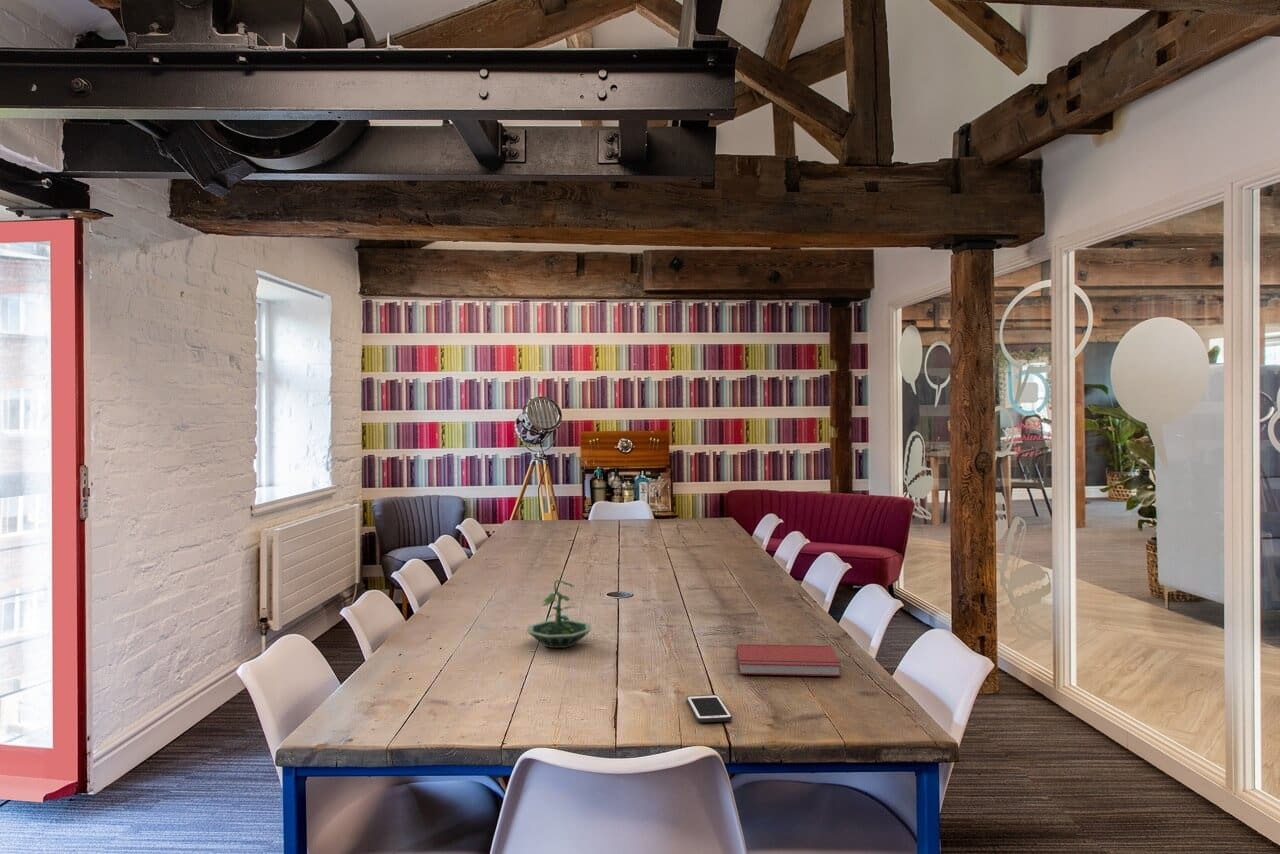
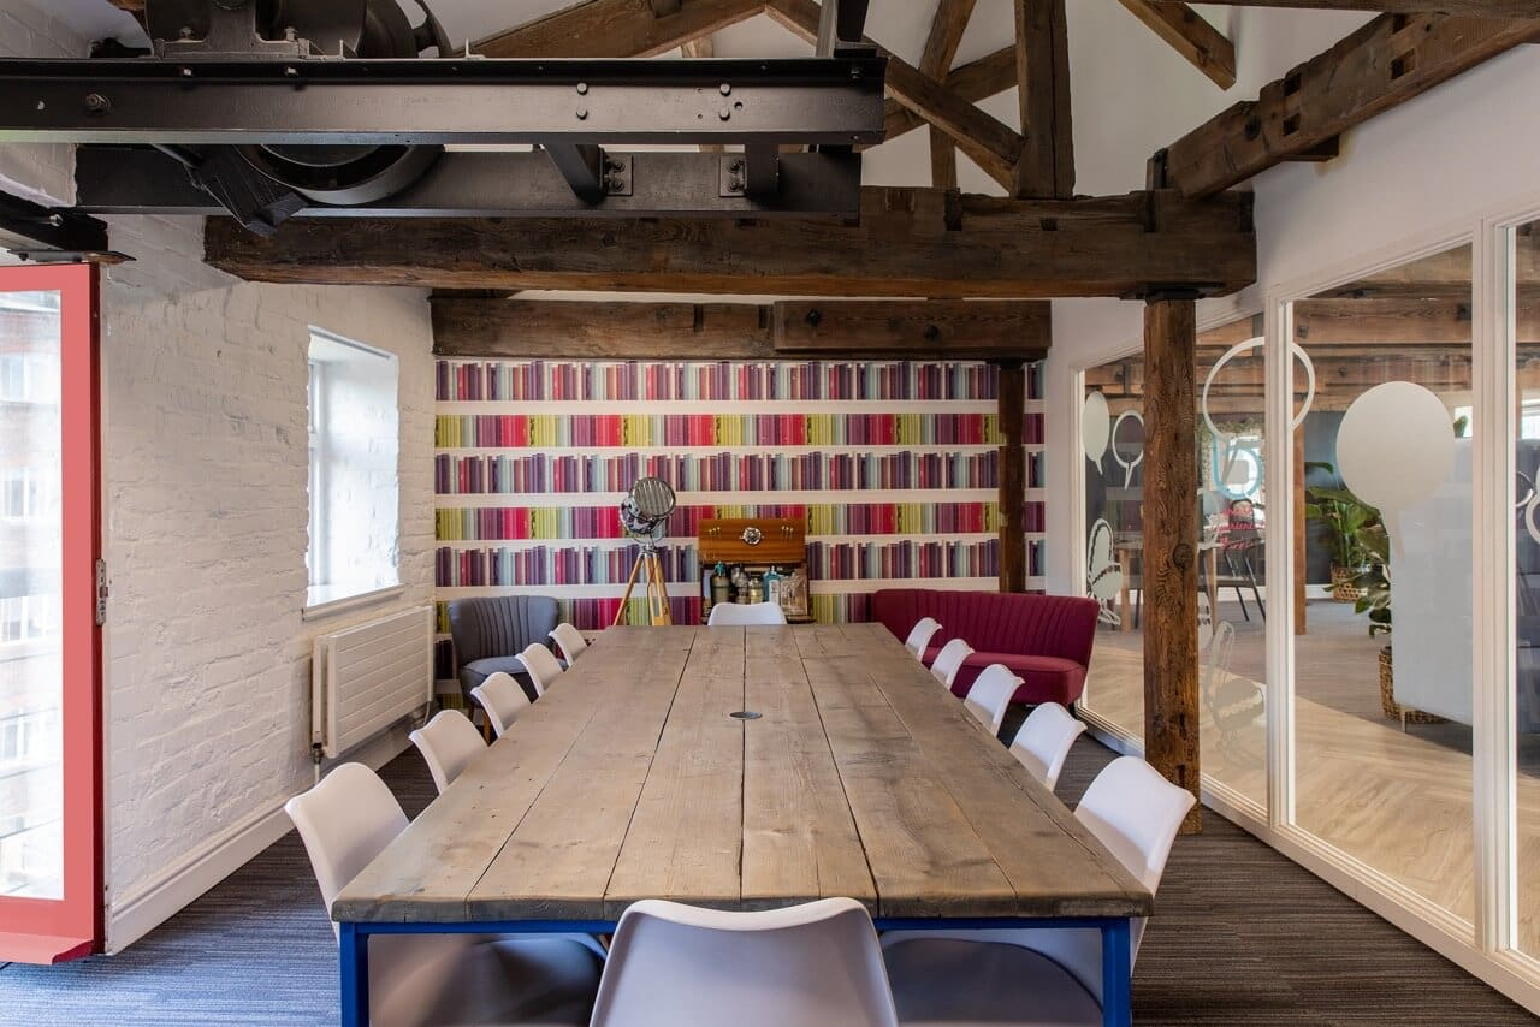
- book (786, 659)
- terrarium (558, 592)
- cell phone (708, 708)
